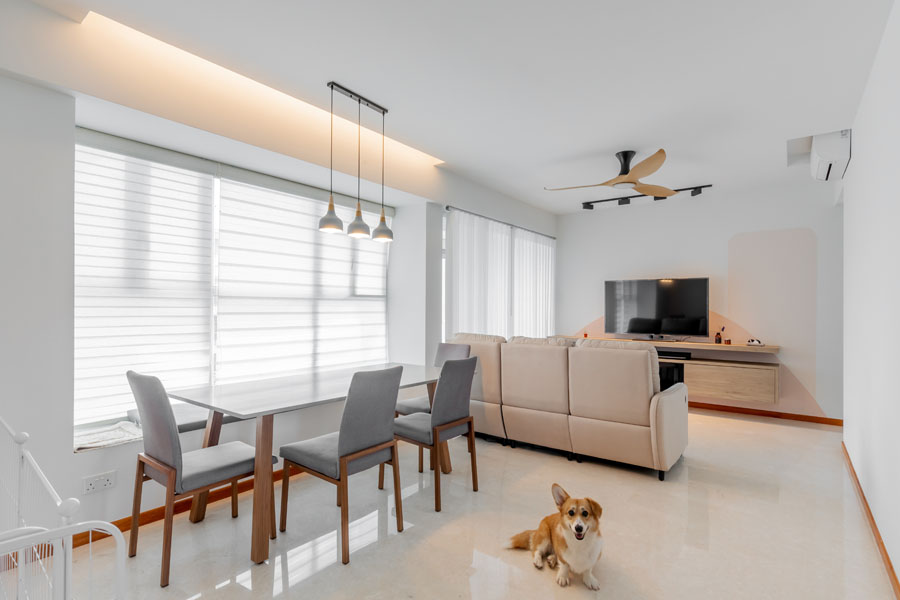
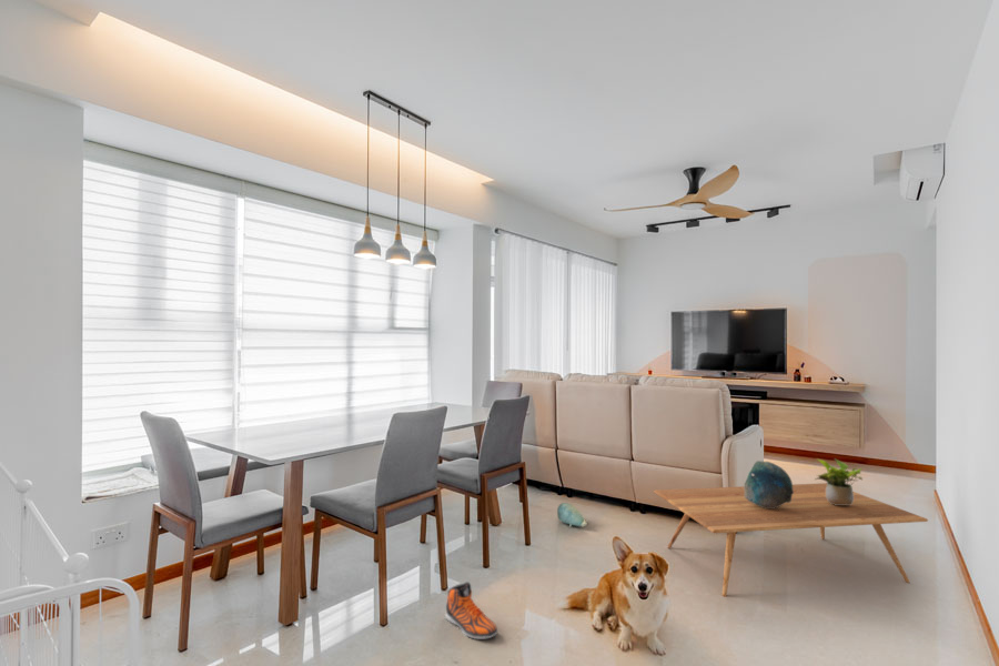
+ sneaker (468, 608)
+ potted plant (838, 481)
+ decorative bowl (766, 484)
+ coffee table (779, 528)
+ plush toy (573, 514)
